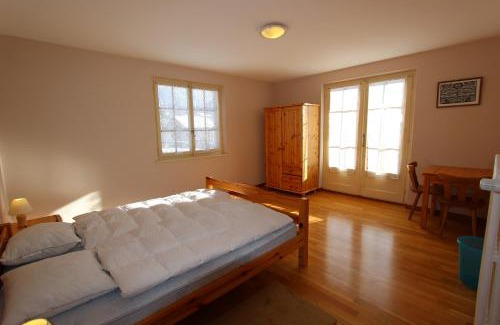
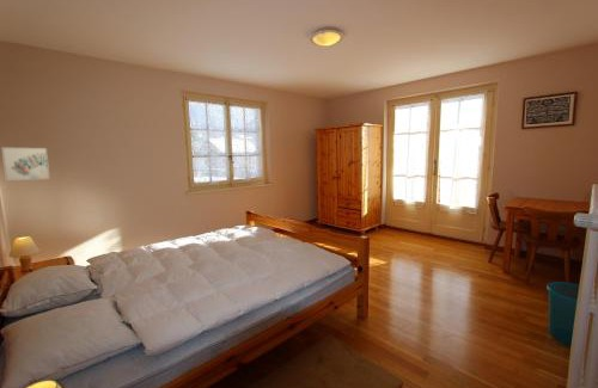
+ wall art (26, 164)
